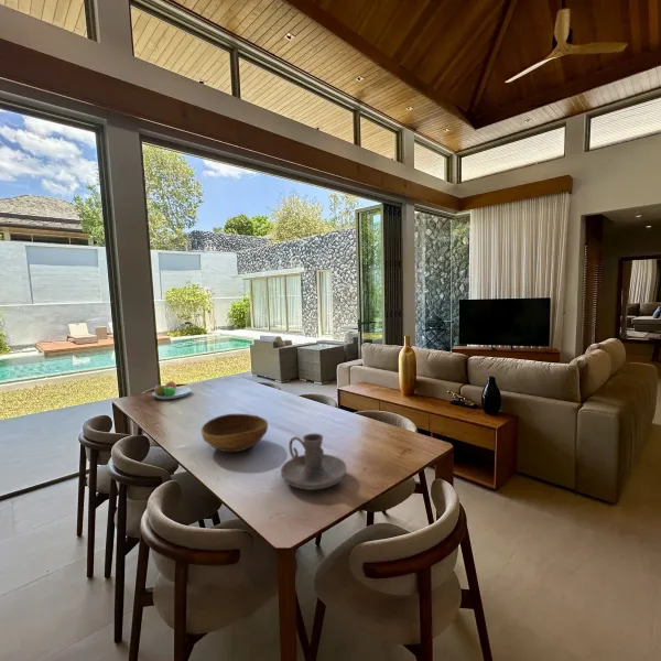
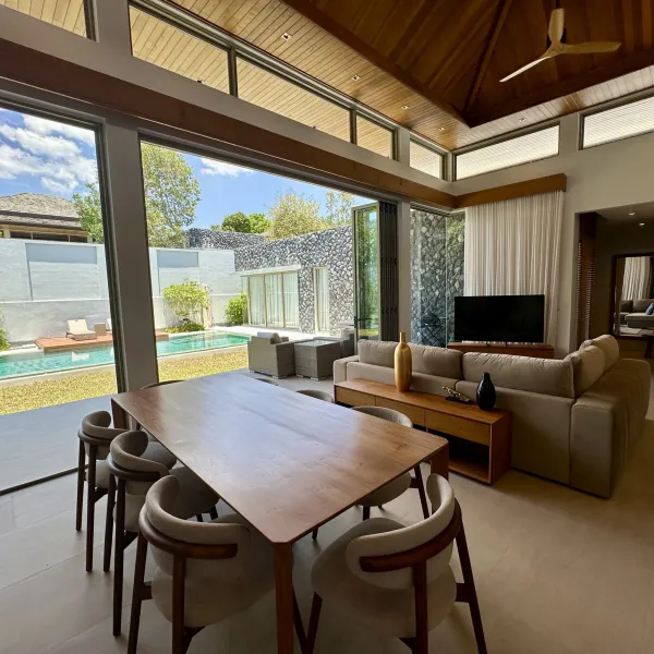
- candle holder (308, 455)
- bowl (235, 434)
- fruit bowl (171, 388)
